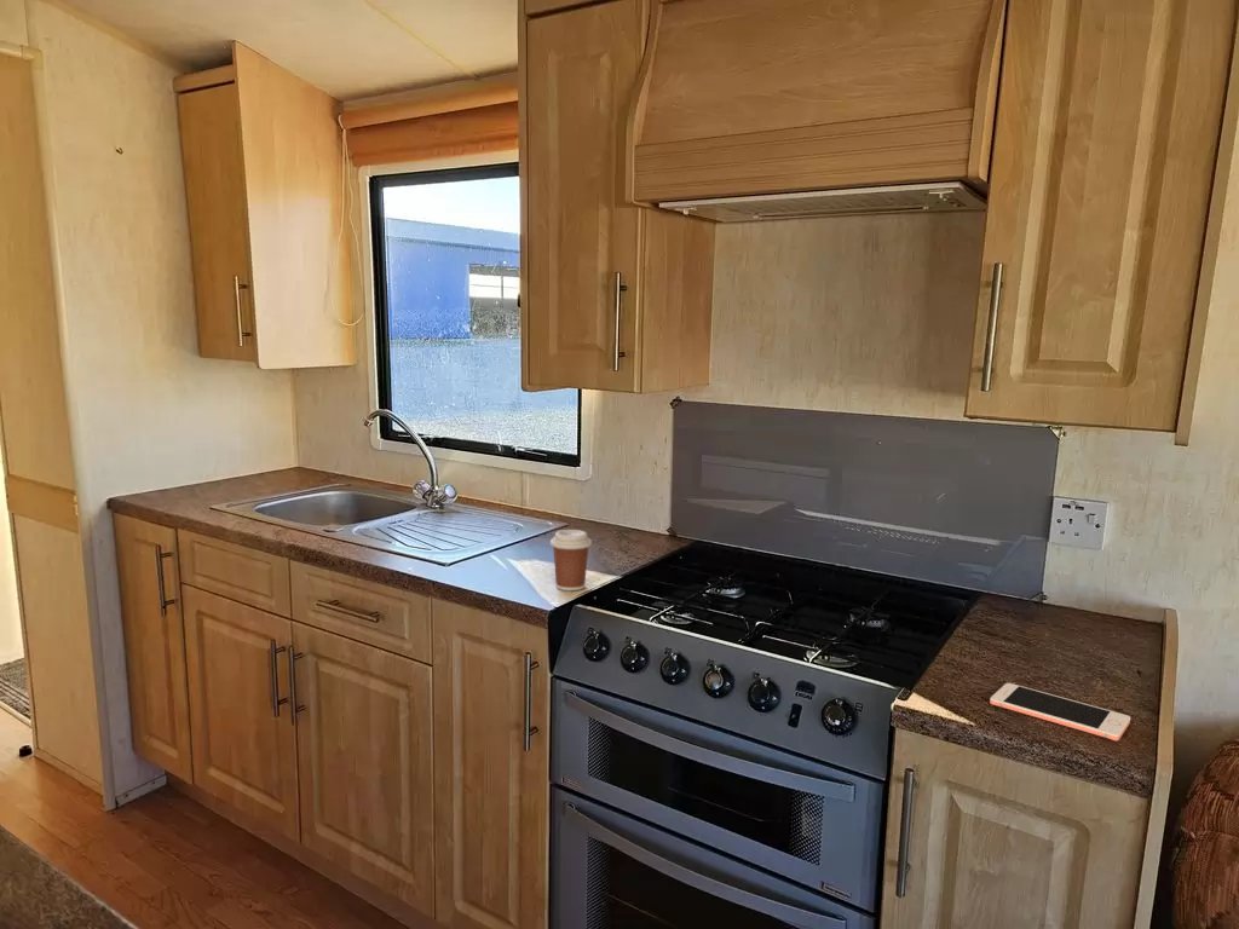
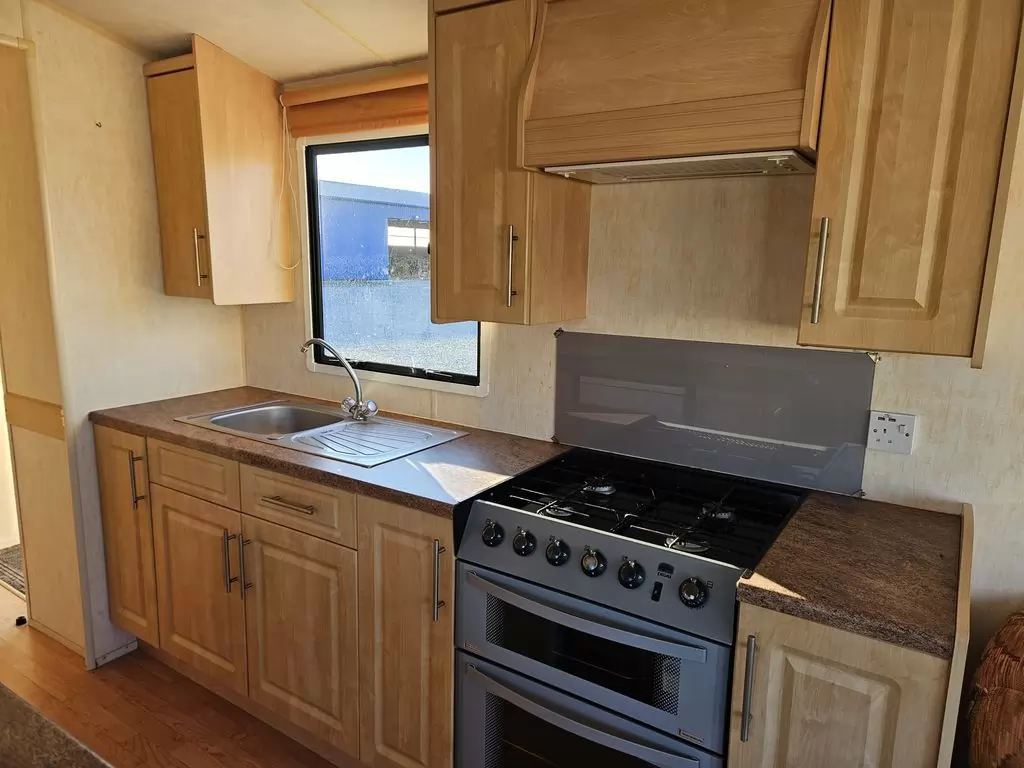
- coffee cup (570, 559)
- cell phone (1058, 709)
